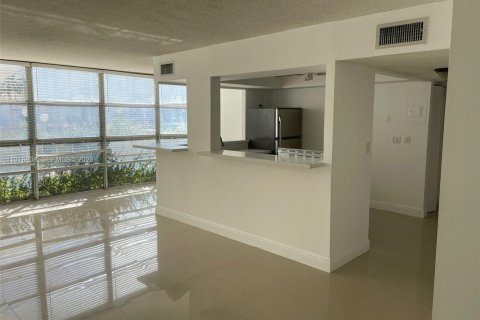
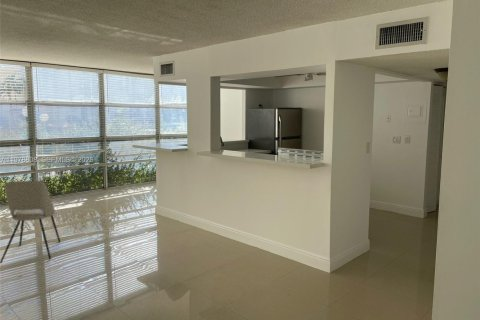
+ dining chair (31, 215)
